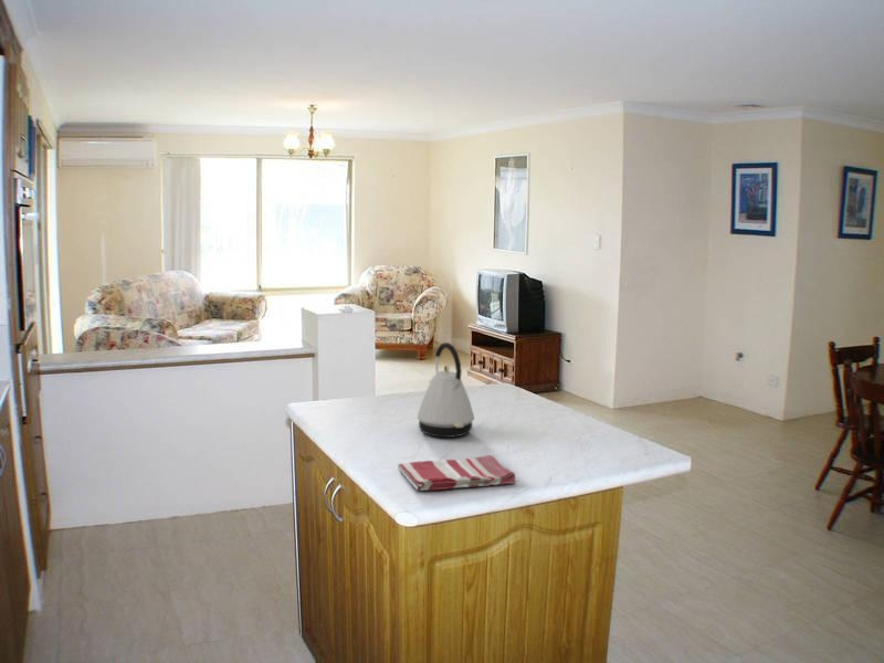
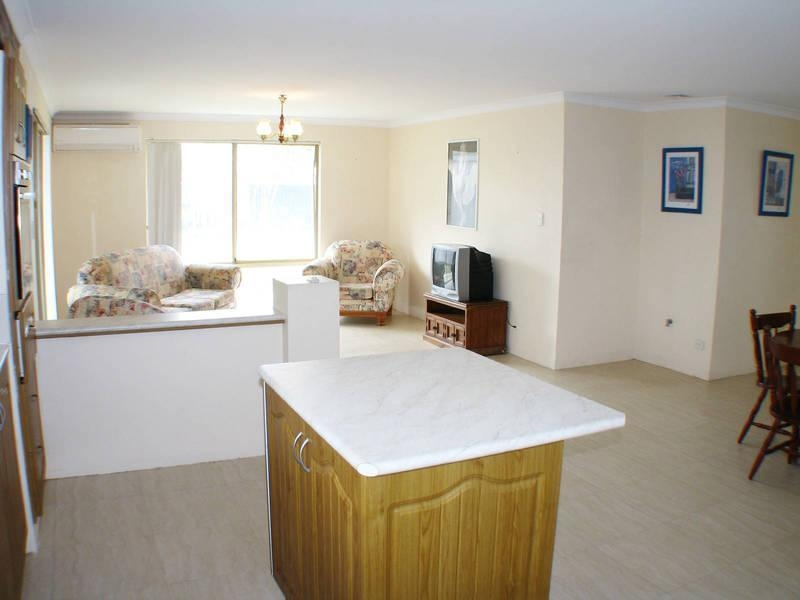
- kettle (445, 387)
- dish towel (455, 471)
